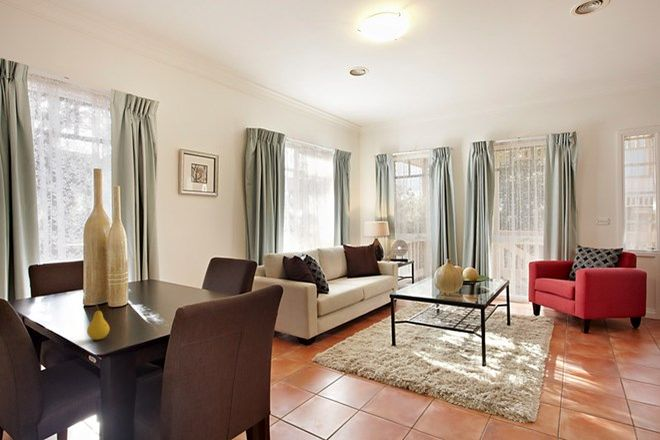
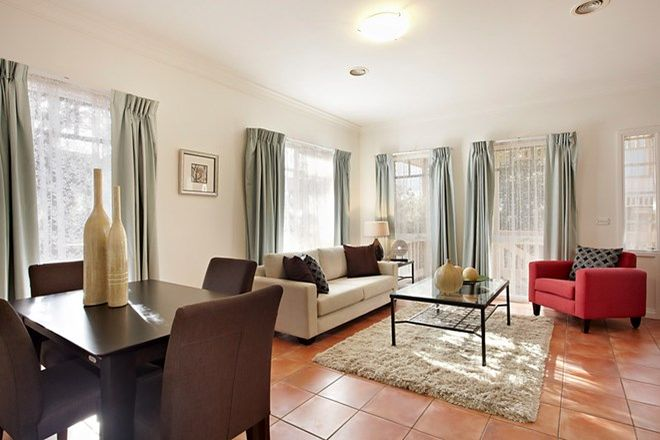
- fruit (98, 321)
